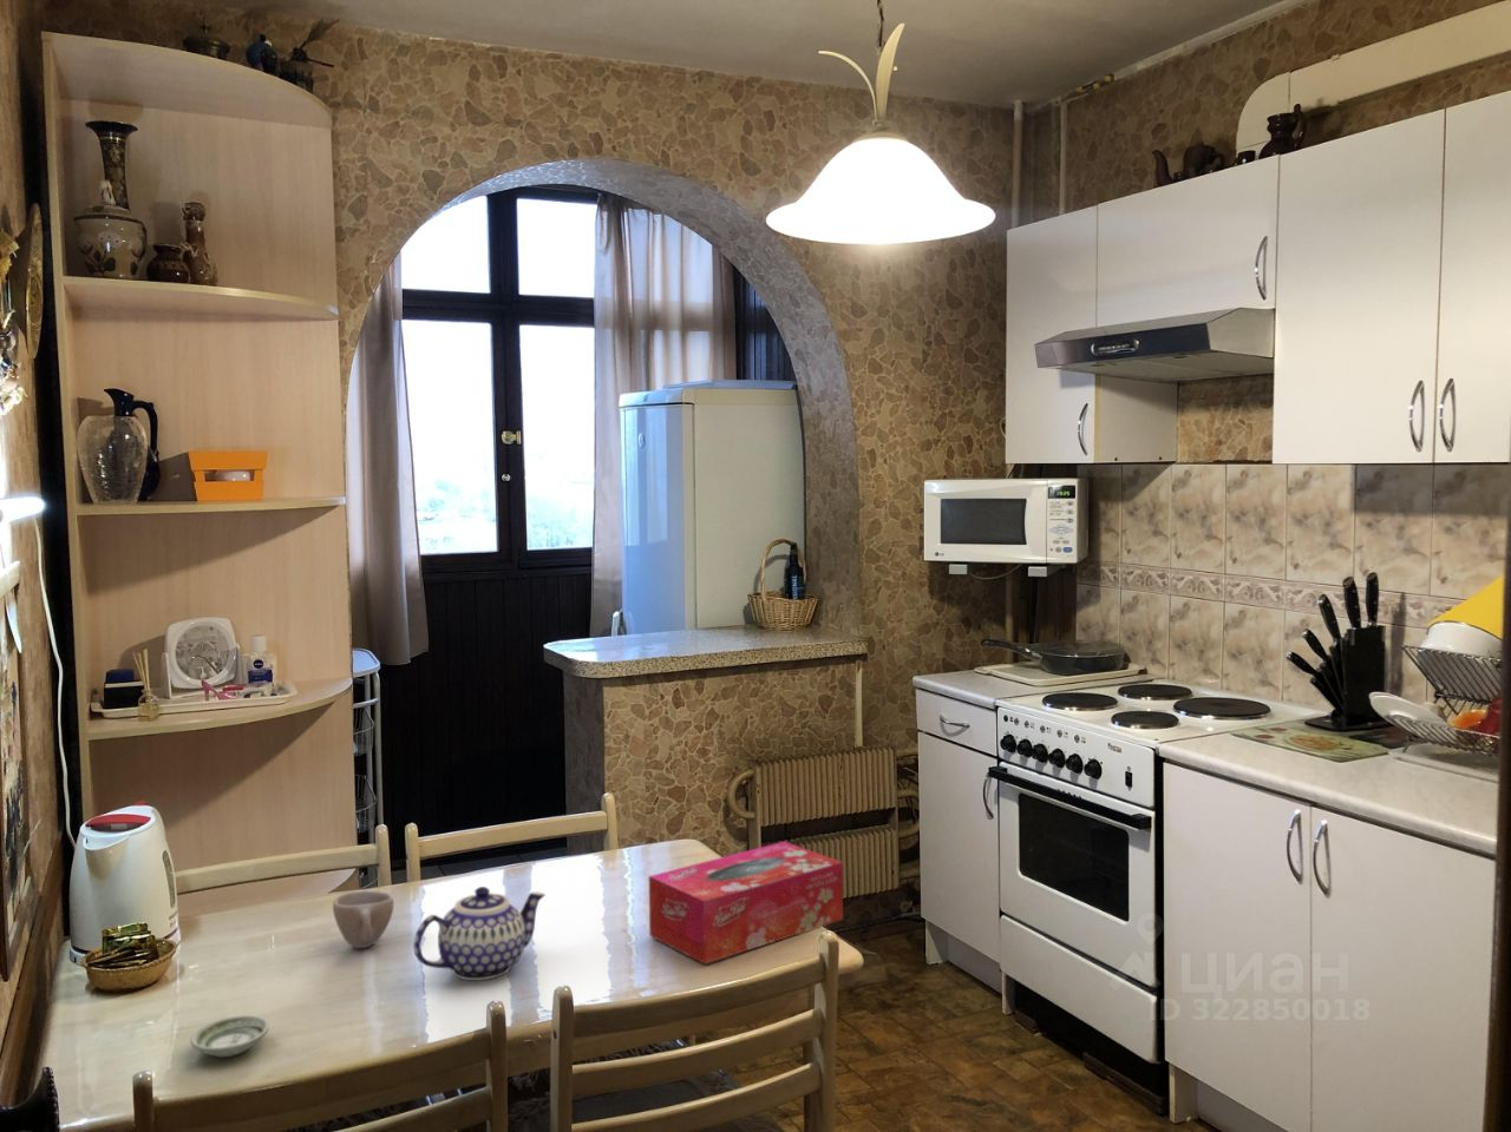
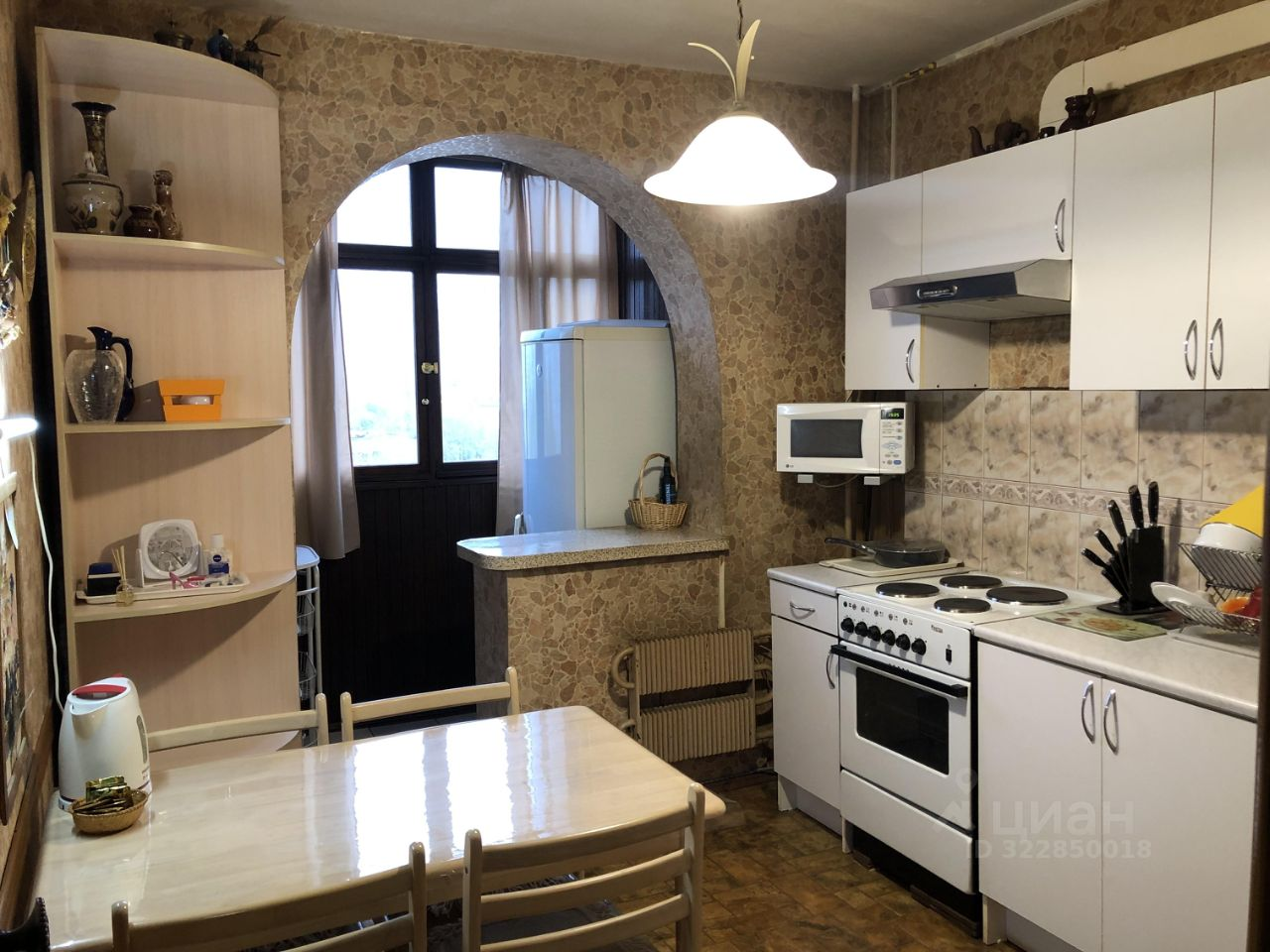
- teapot (482, 927)
- saucer (230, 1039)
- tissue box (747, 898)
- cup (365, 922)
